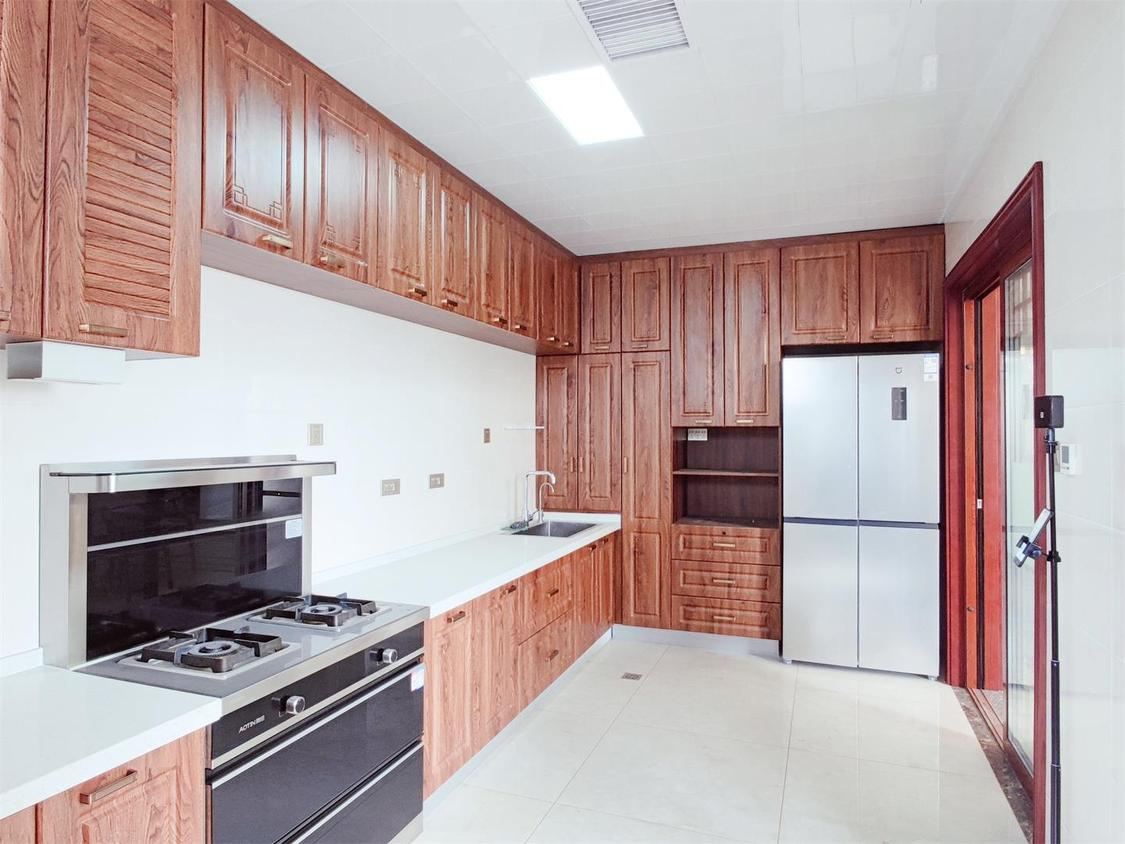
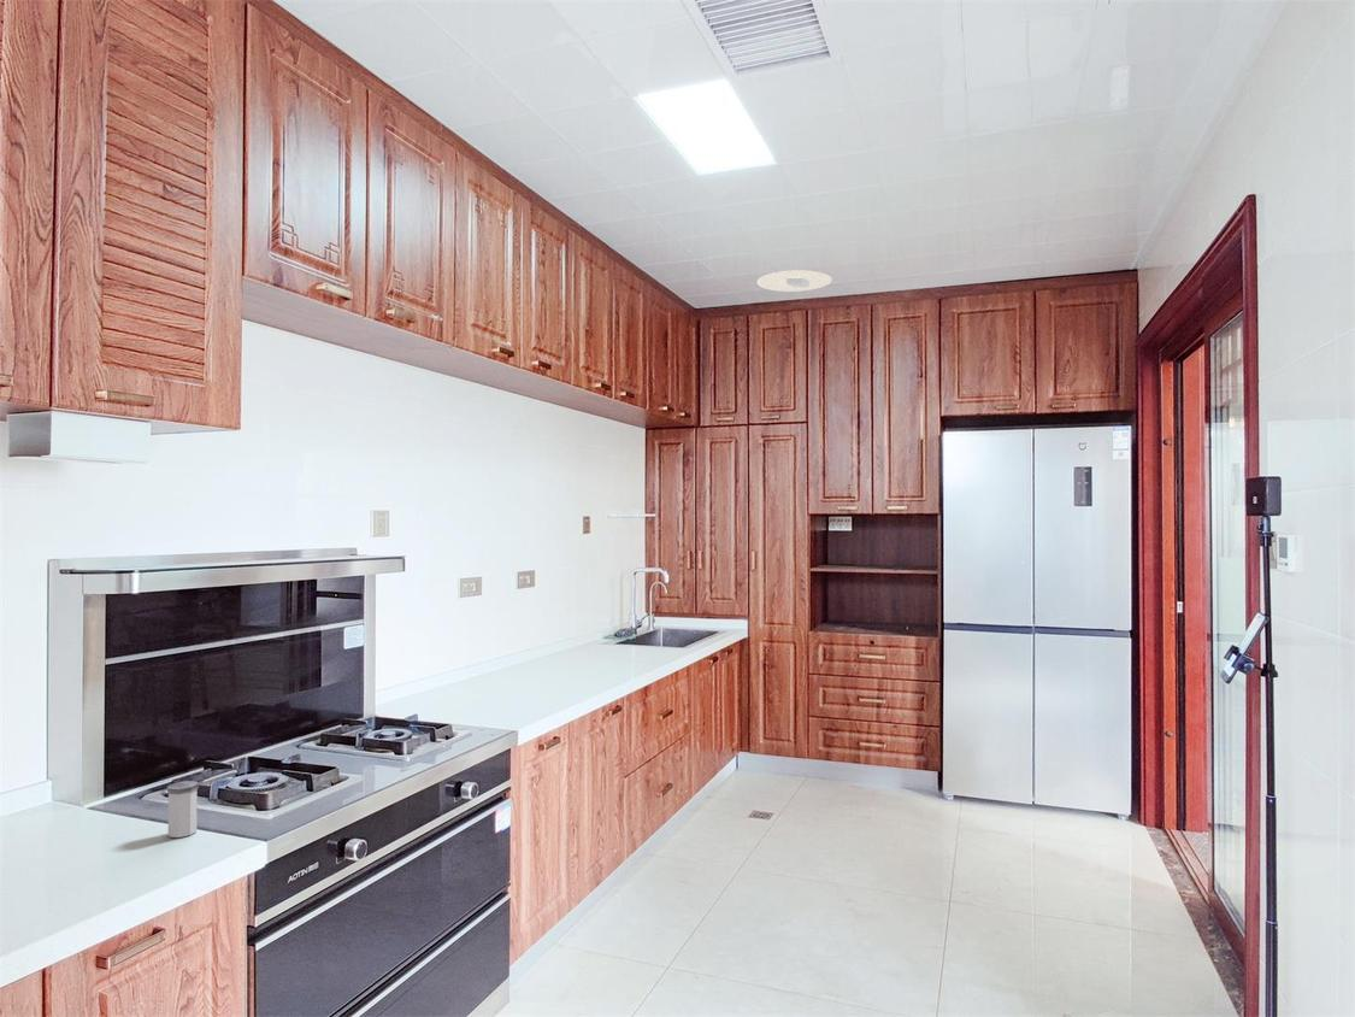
+ salt shaker (182, 809)
+ recessed light (794, 277)
